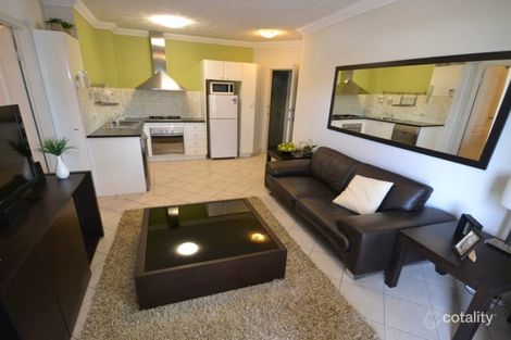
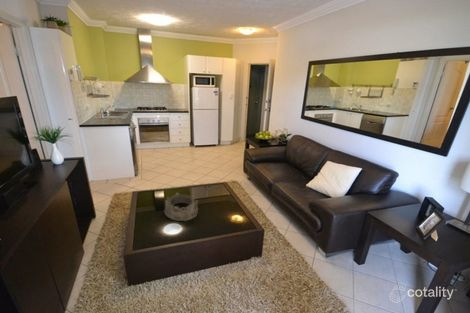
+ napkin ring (181, 202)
